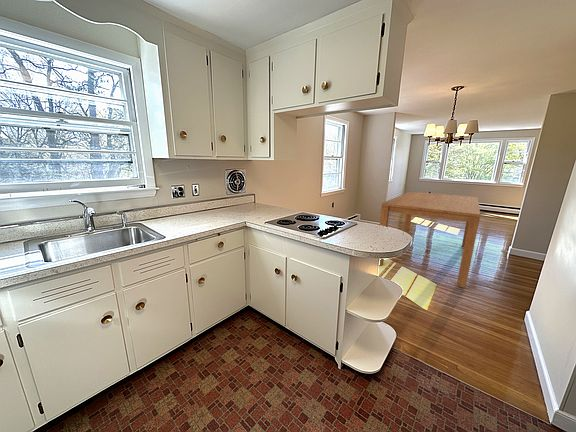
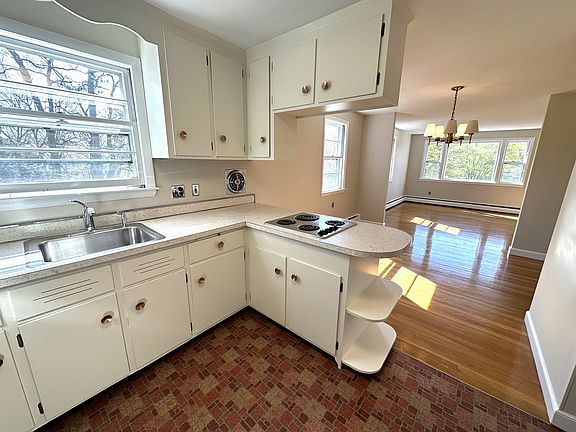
- dining table (430, 216)
